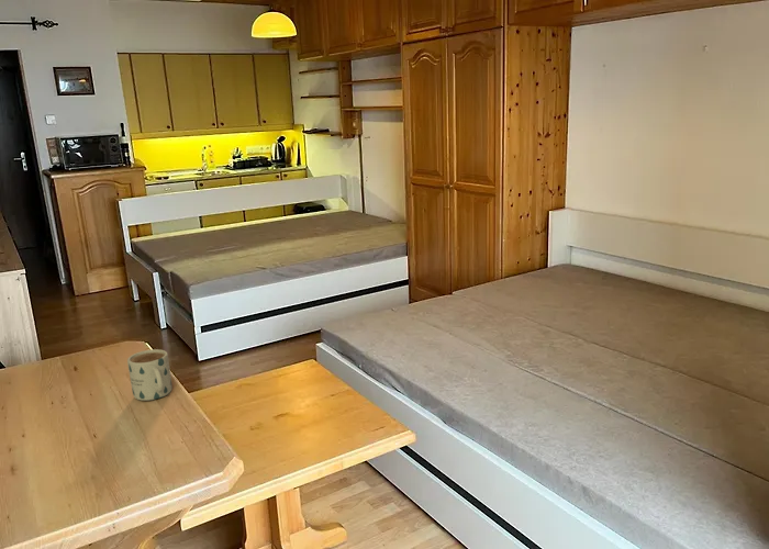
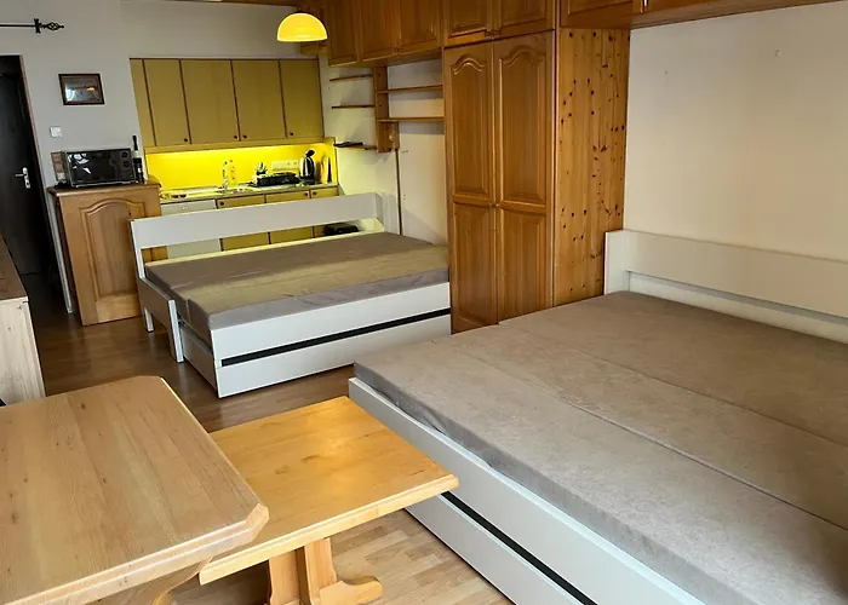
- mug (152, 377)
